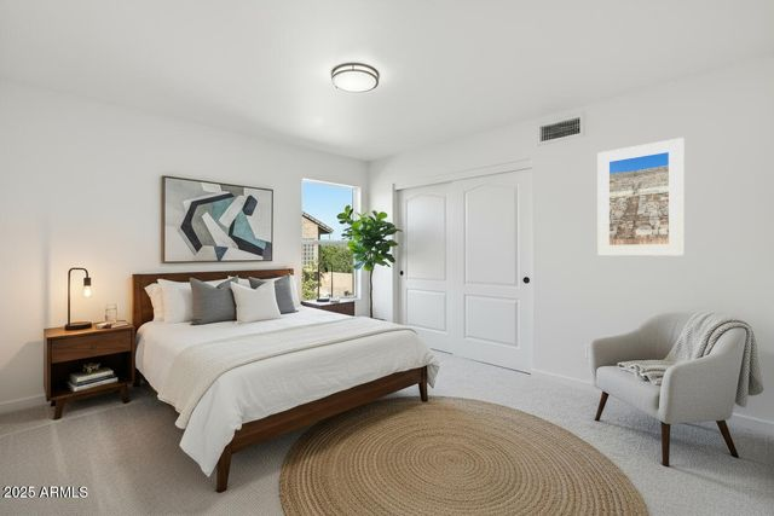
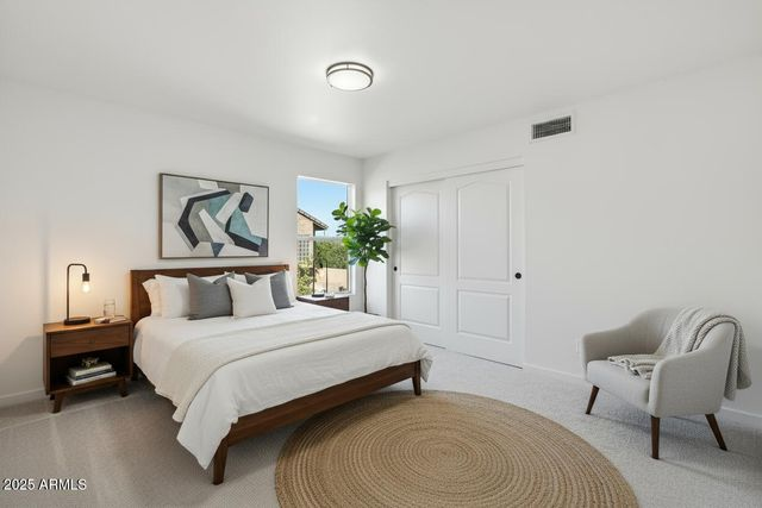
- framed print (637, 201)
